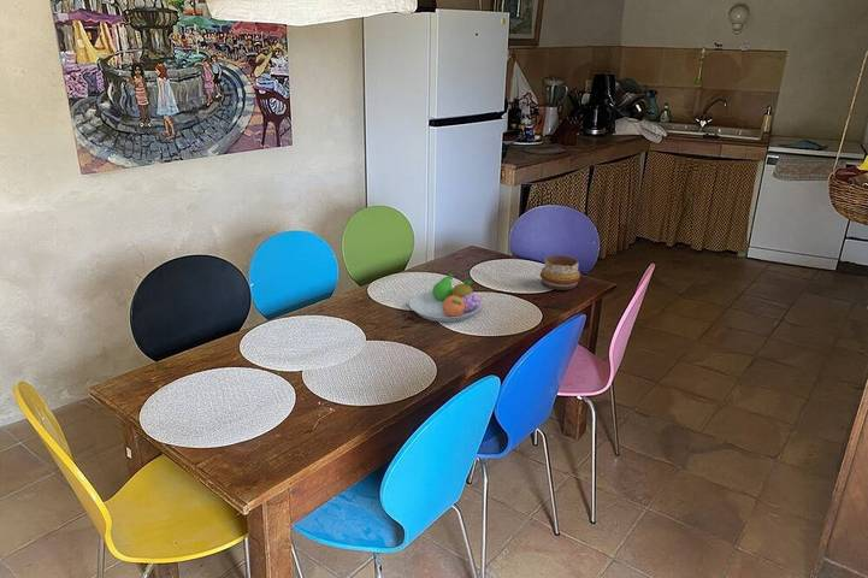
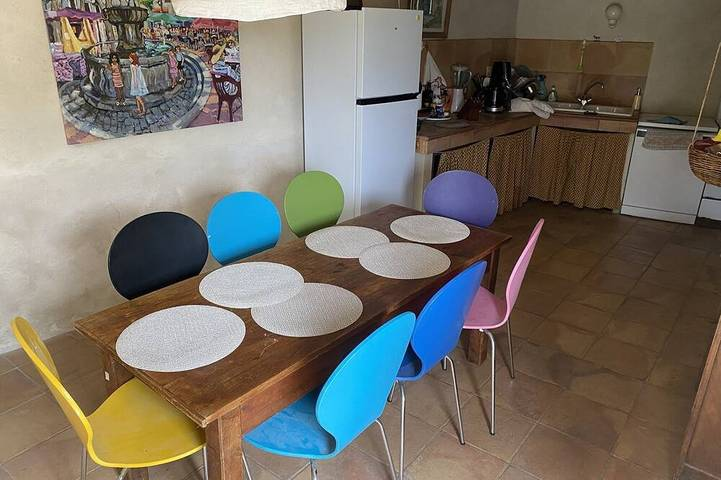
- fruit bowl (445, 295)
- decorative bowl (560, 272)
